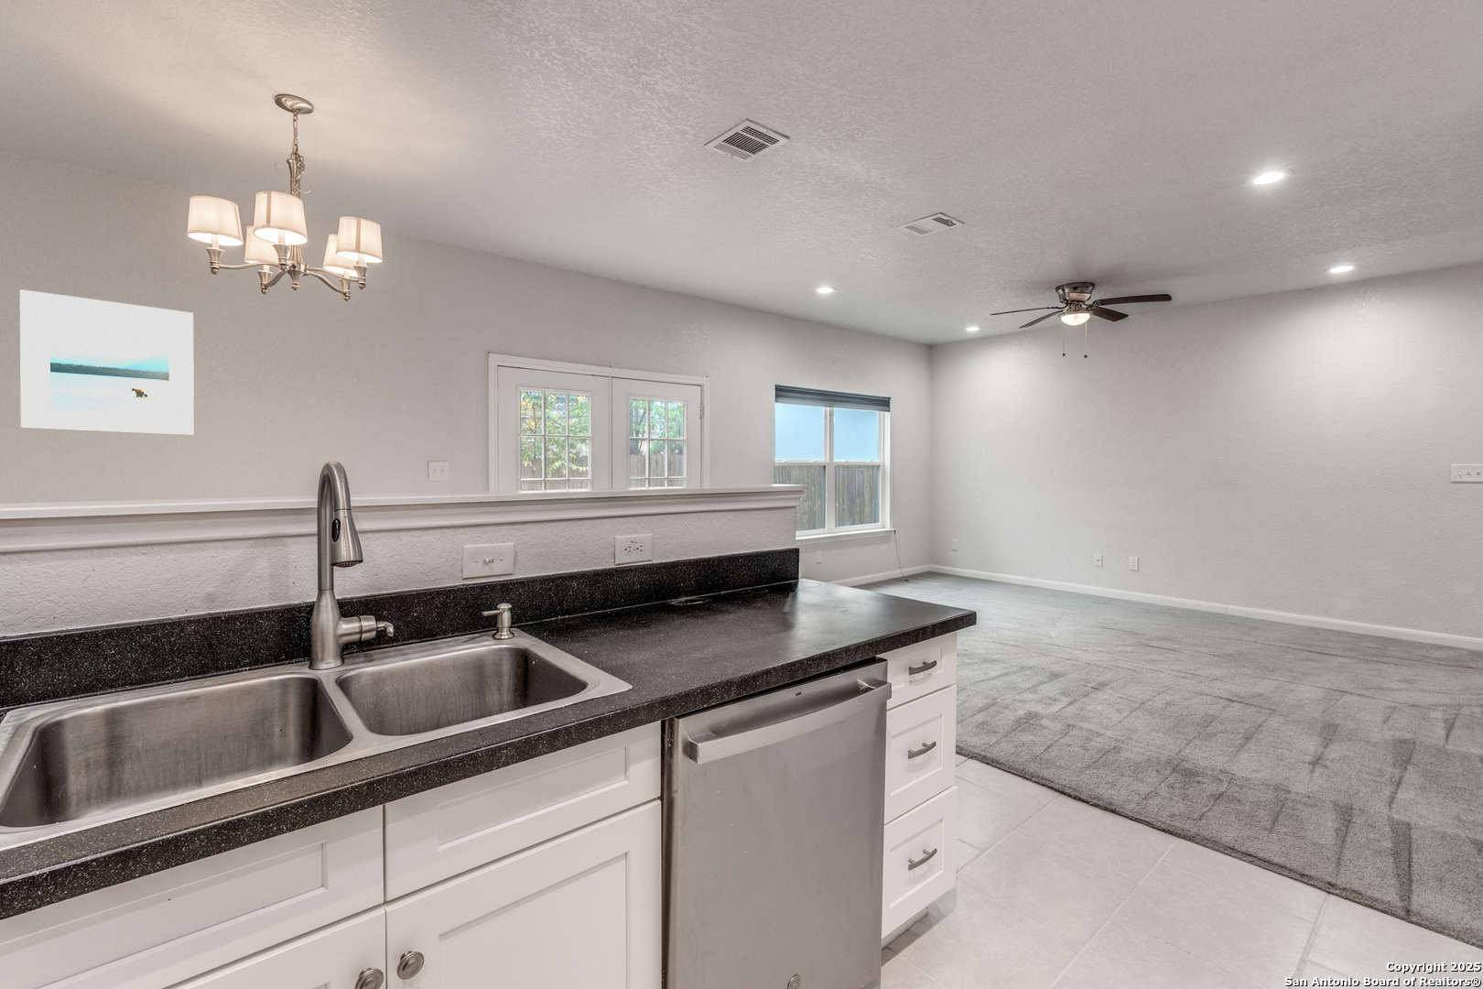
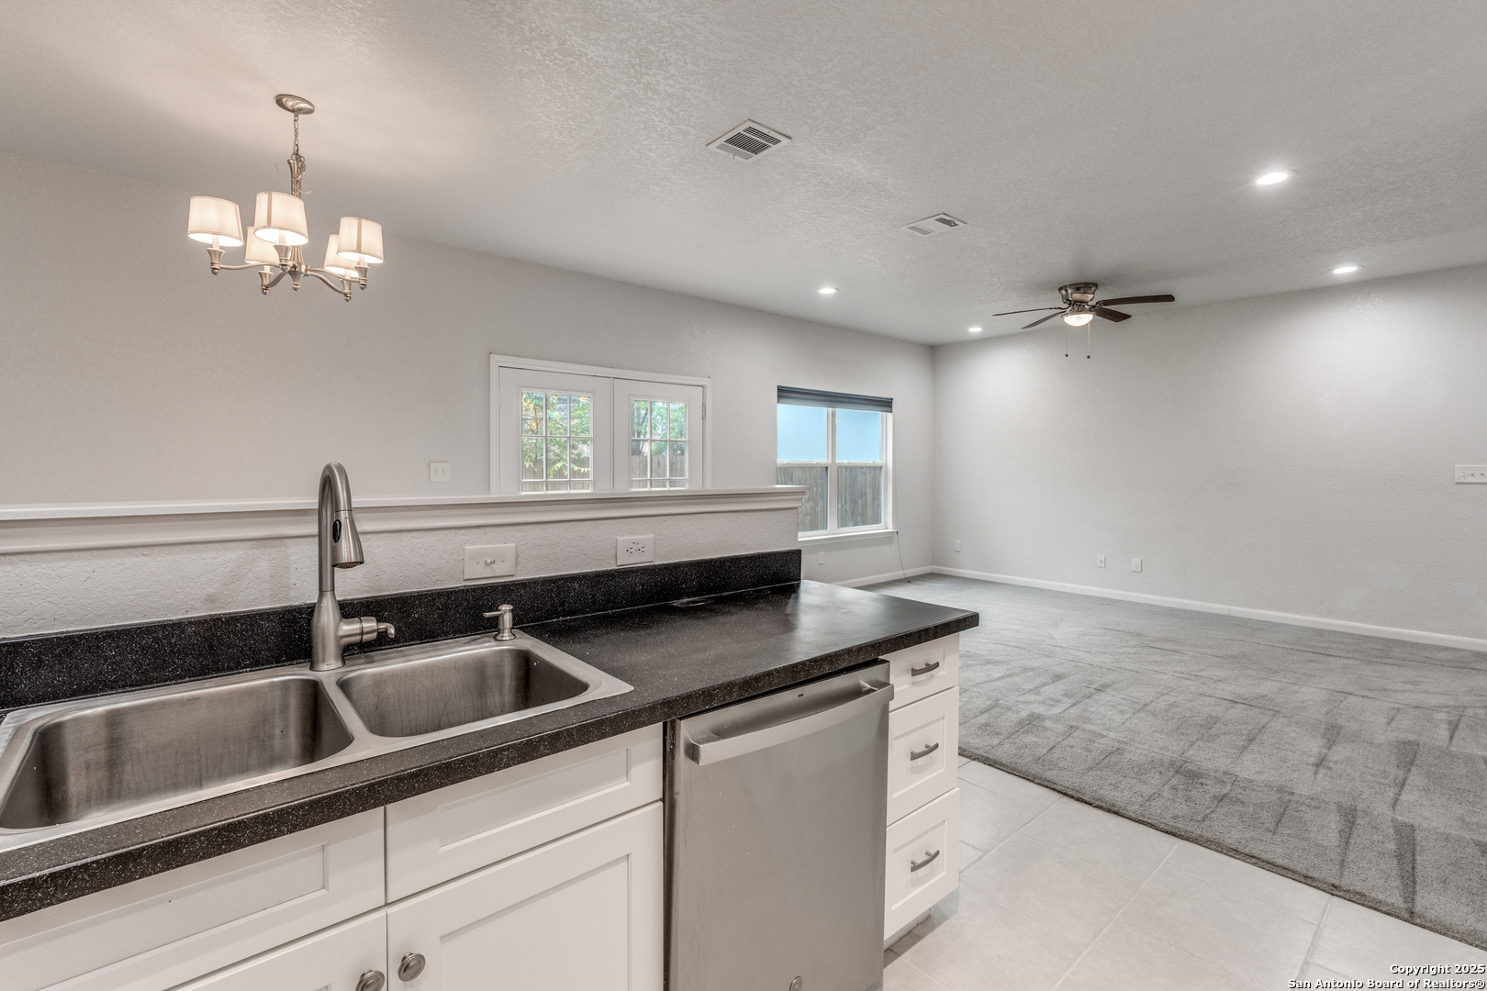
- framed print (111, 366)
